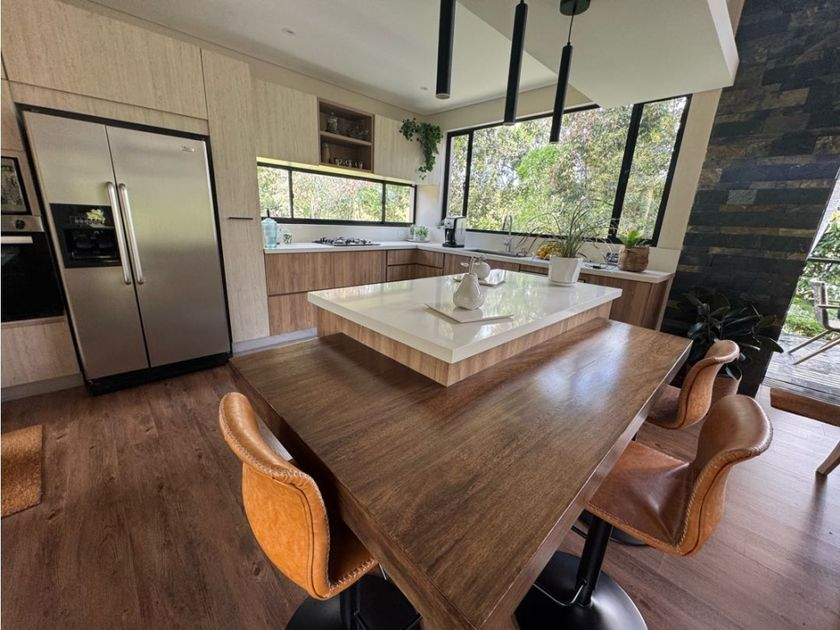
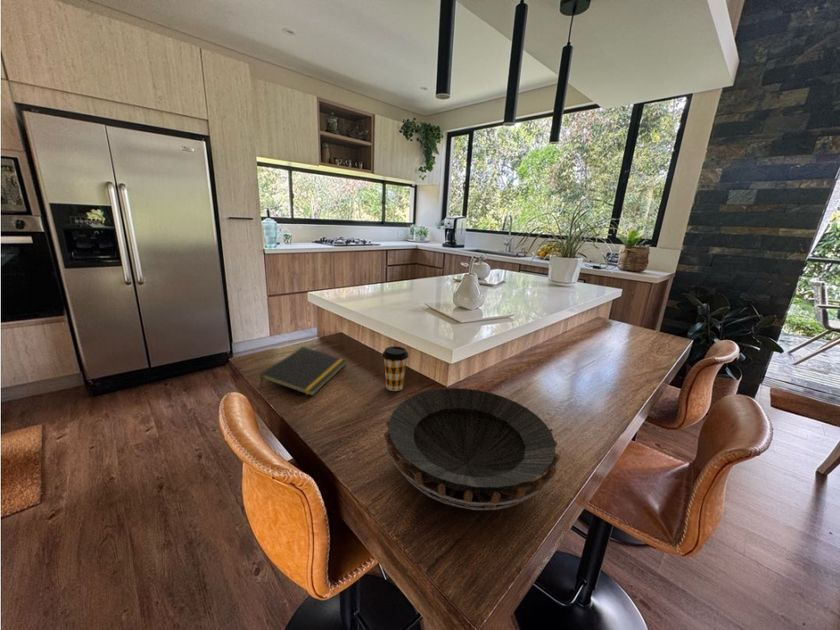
+ decorative bowl (469, 447)
+ notepad (307, 368)
+ coffee cup (395, 368)
